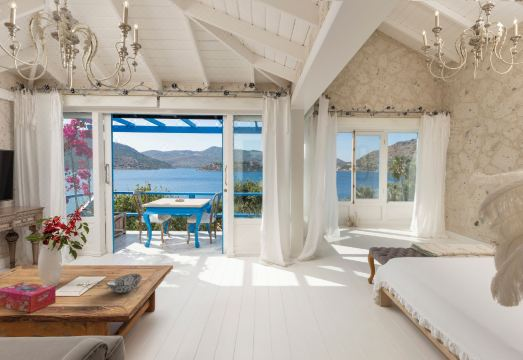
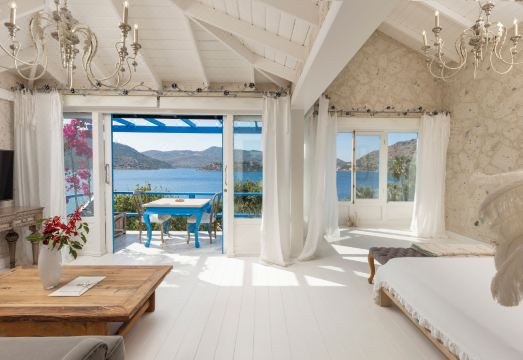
- tissue box (26, 296)
- decorative bowl (124, 284)
